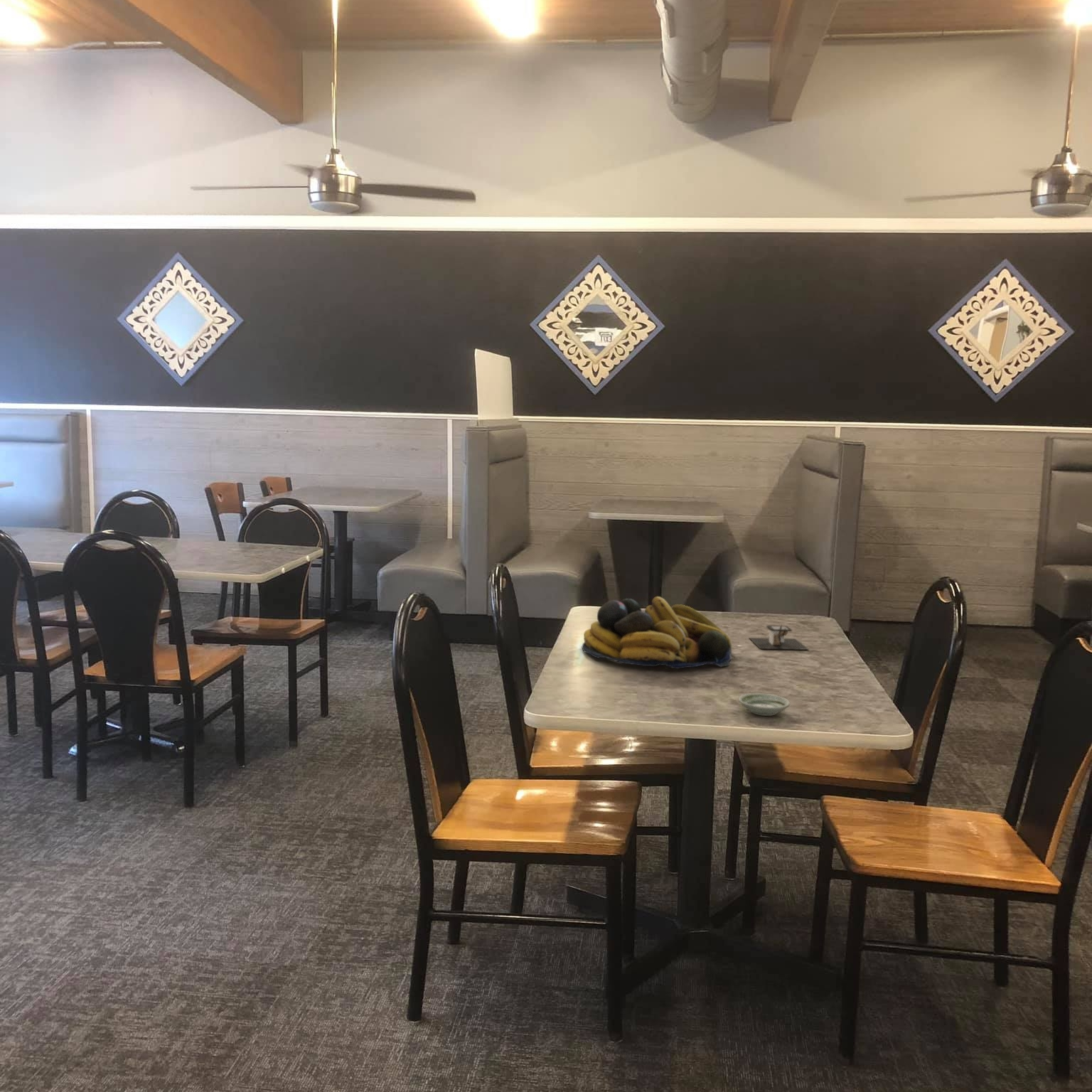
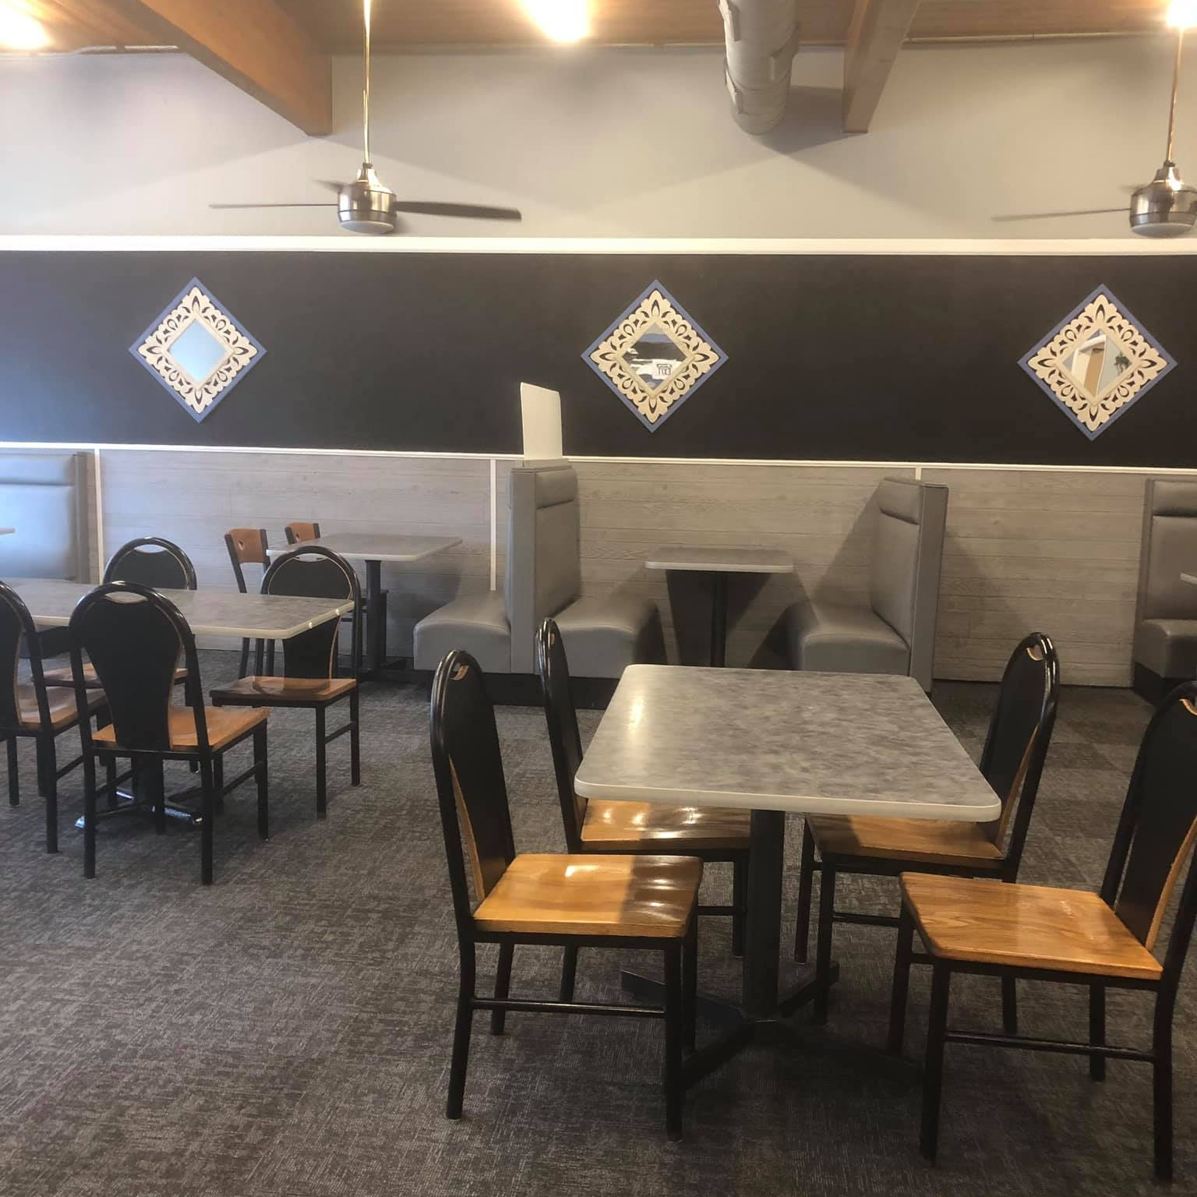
- saucer (764, 705)
- architectural model (778, 633)
- fruit bowl (657, 626)
